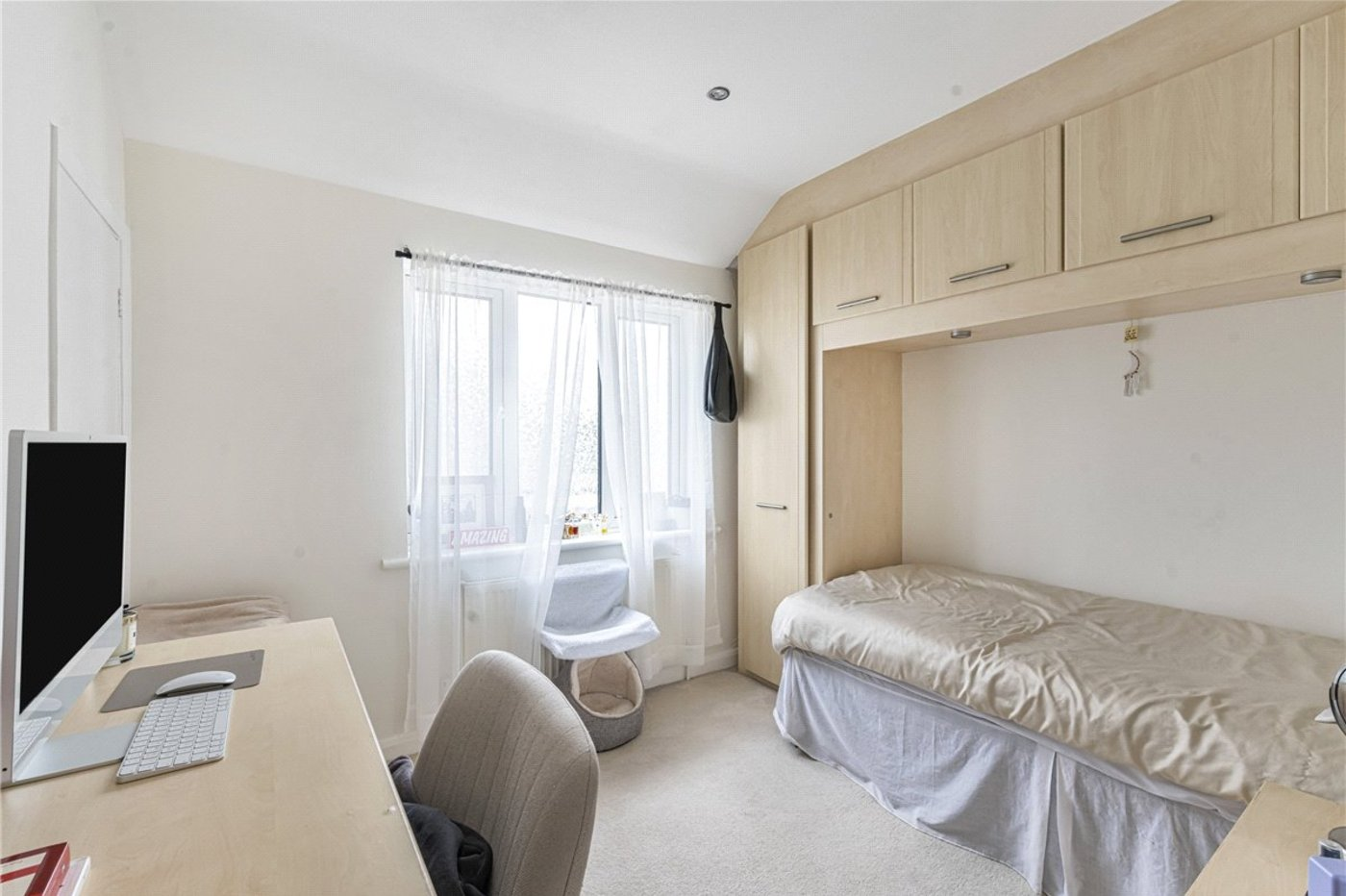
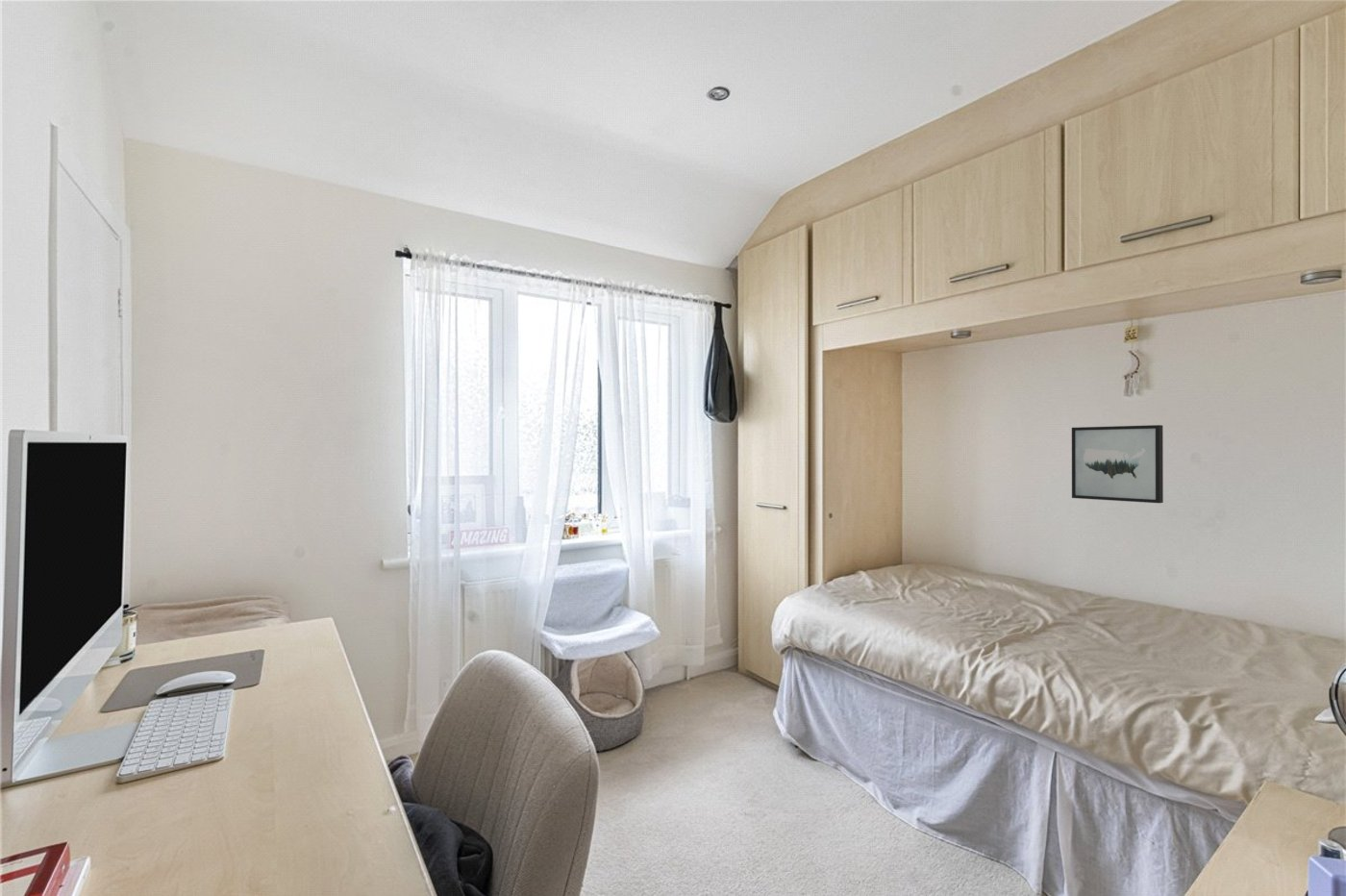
+ wall art (1114, 462)
